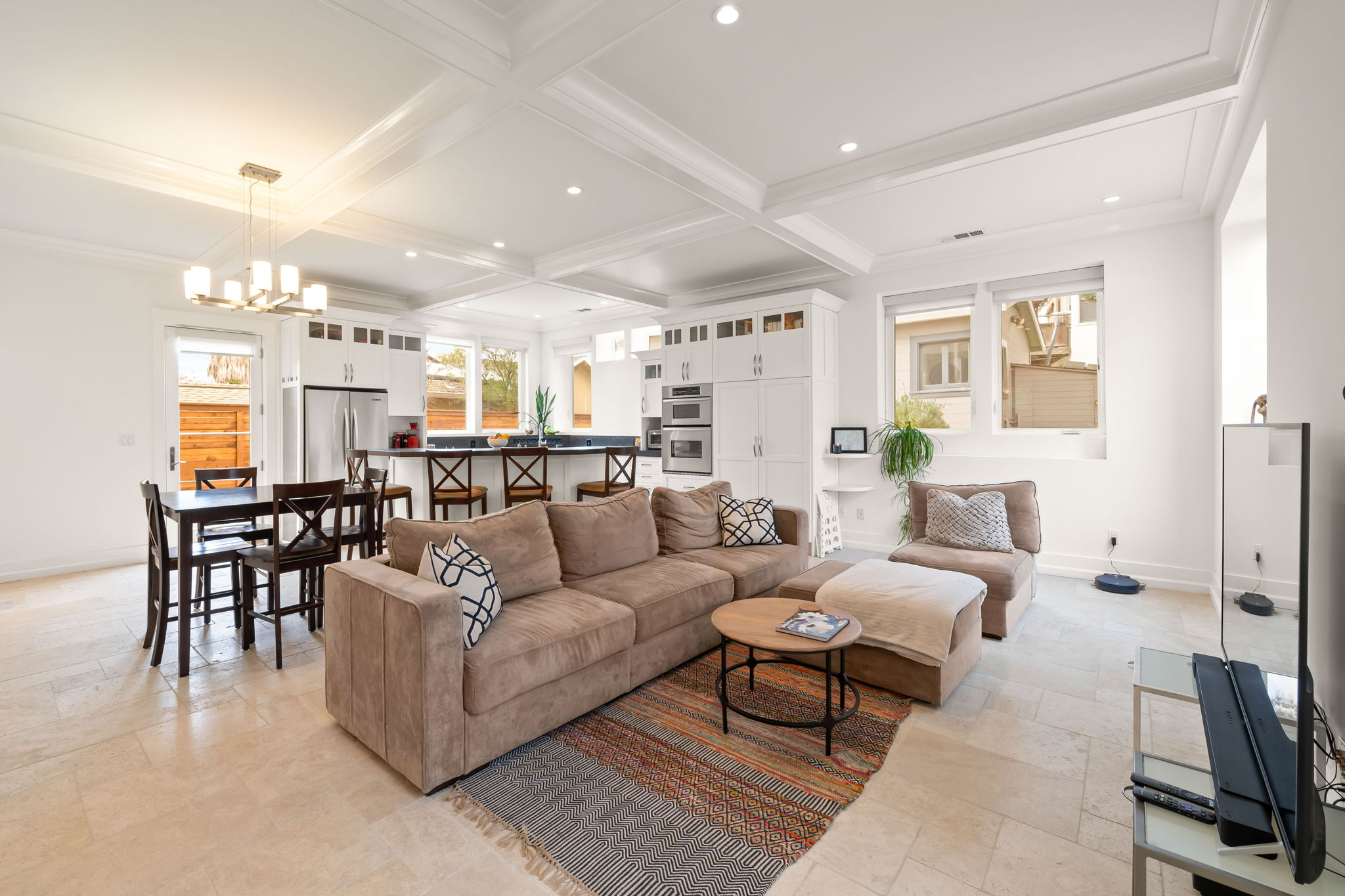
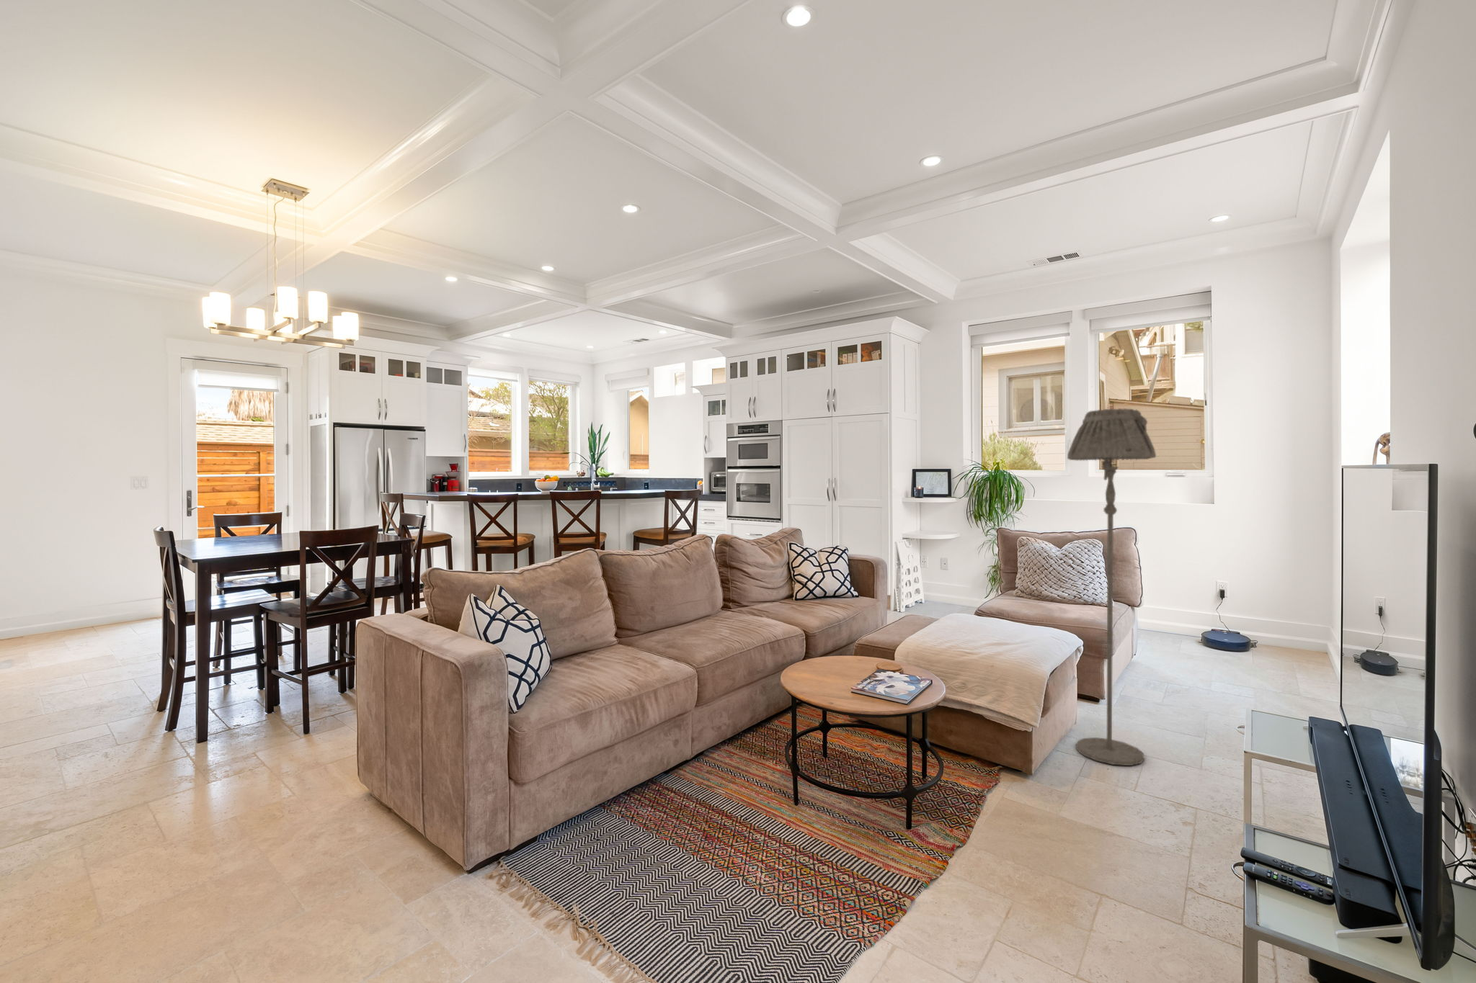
+ floor lamp (1109, 581)
